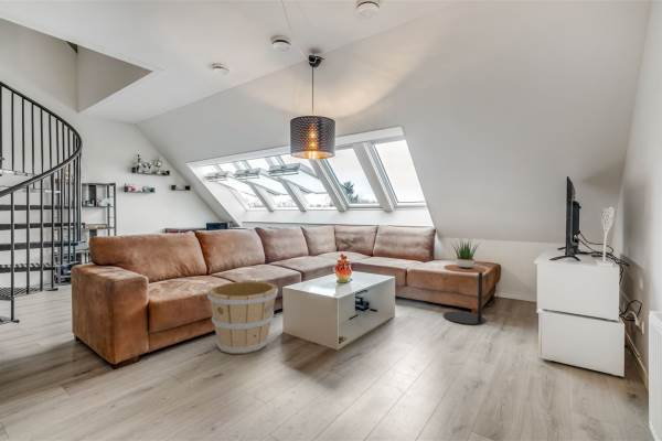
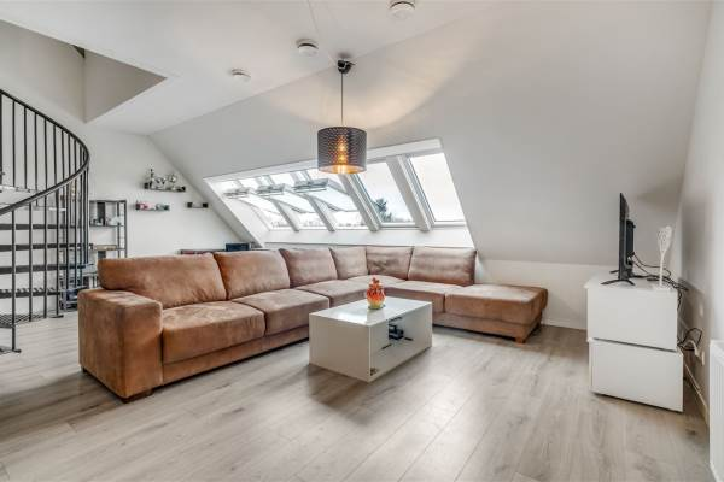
- wooden bucket (243, 314)
- side table (478, 292)
- potted plant (465, 252)
